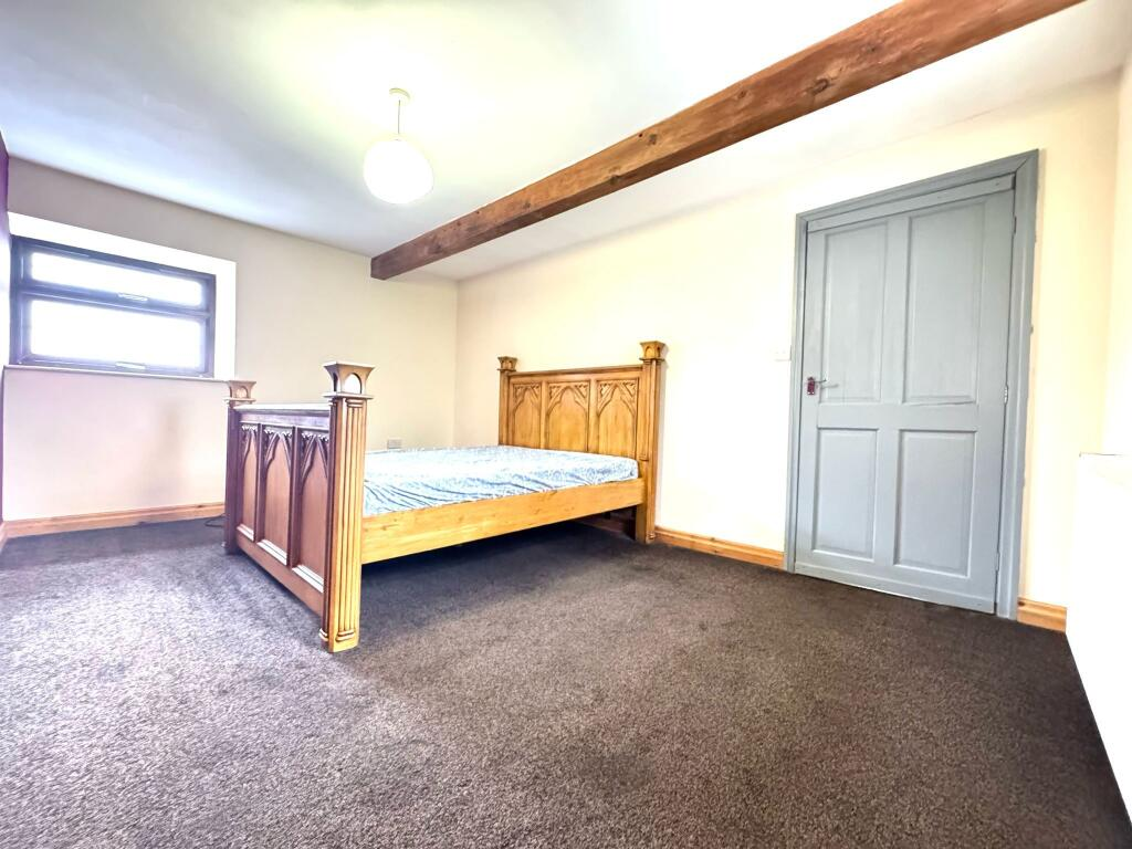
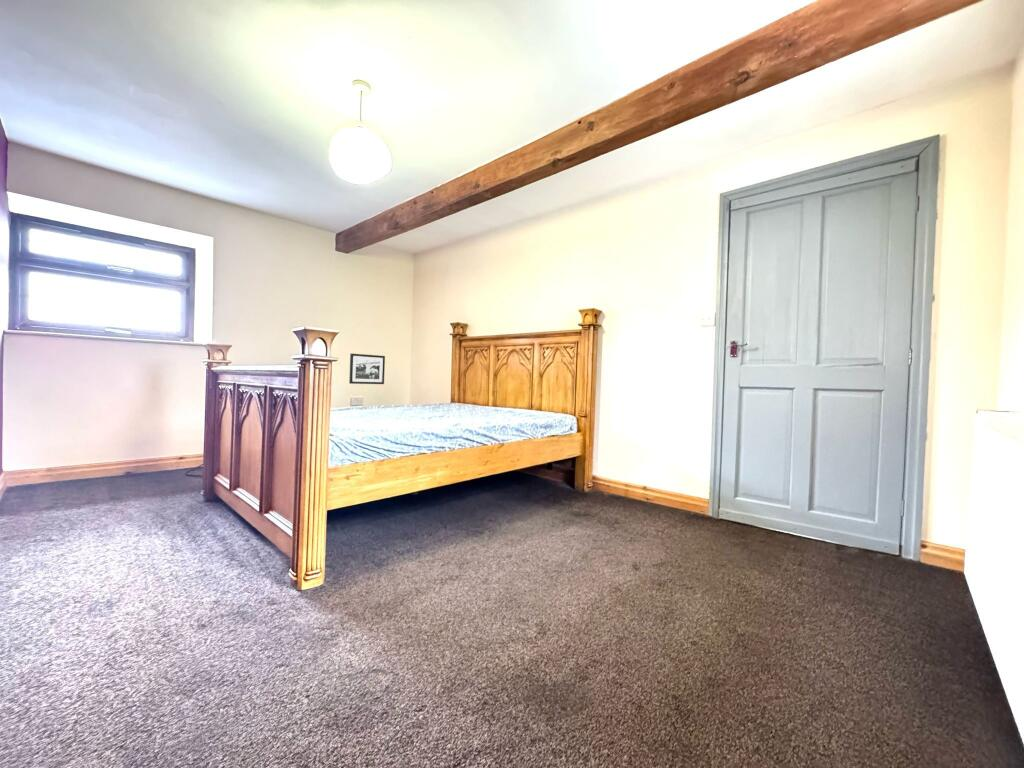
+ picture frame (367, 369)
